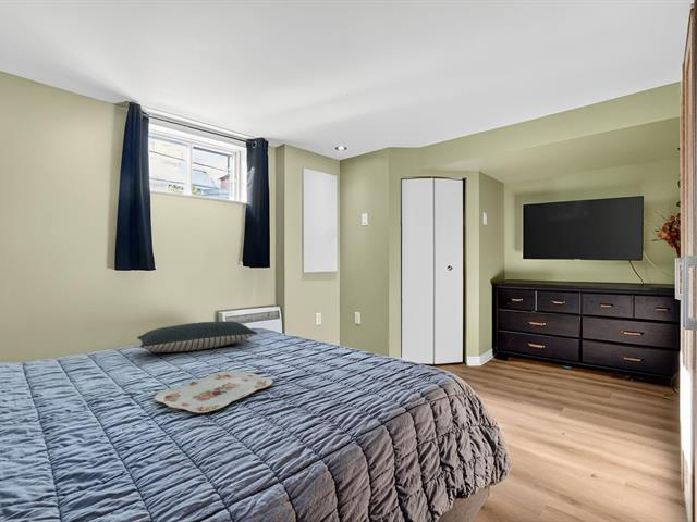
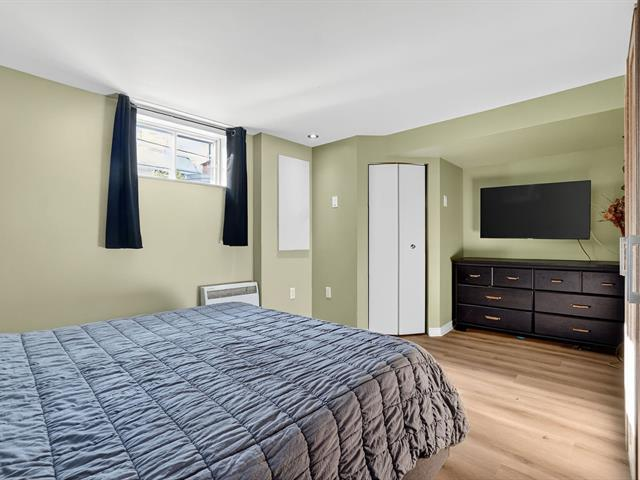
- serving tray (217, 389)
- pillow (198, 335)
